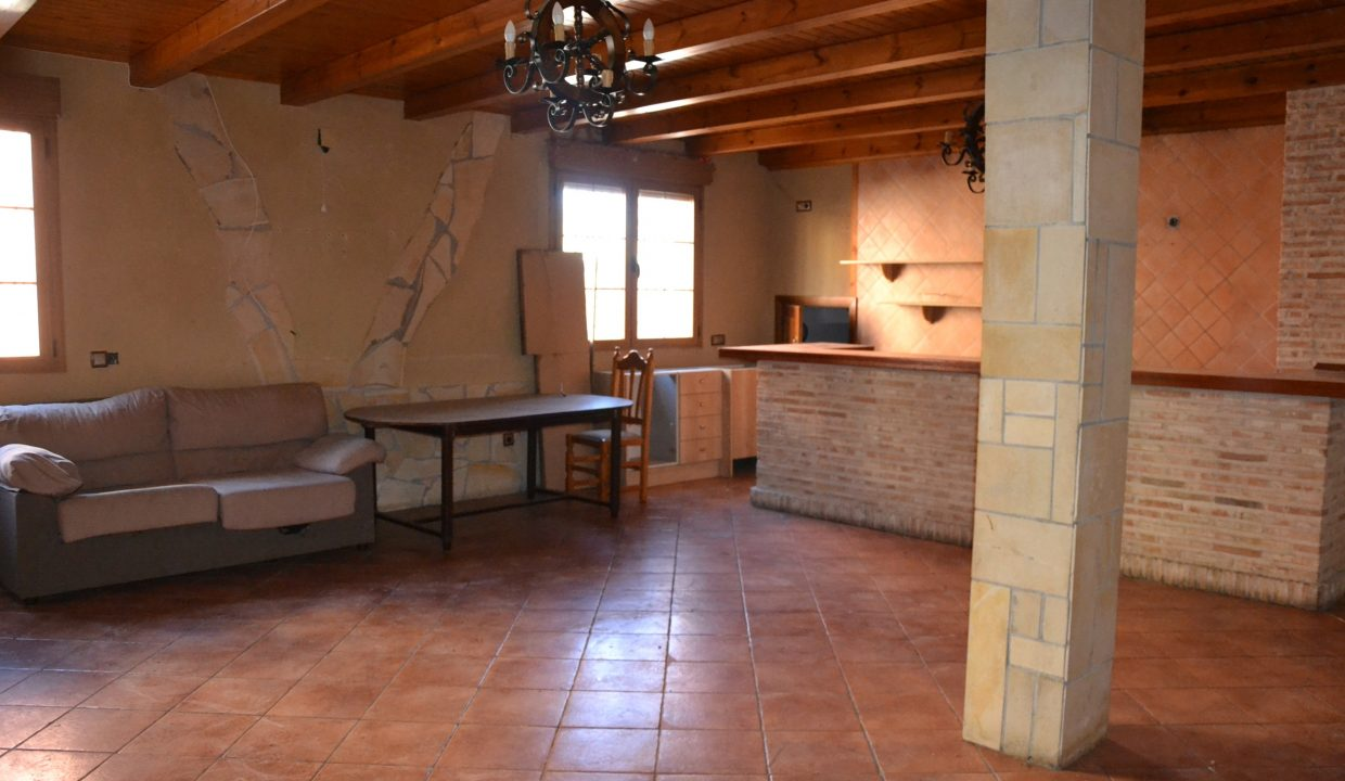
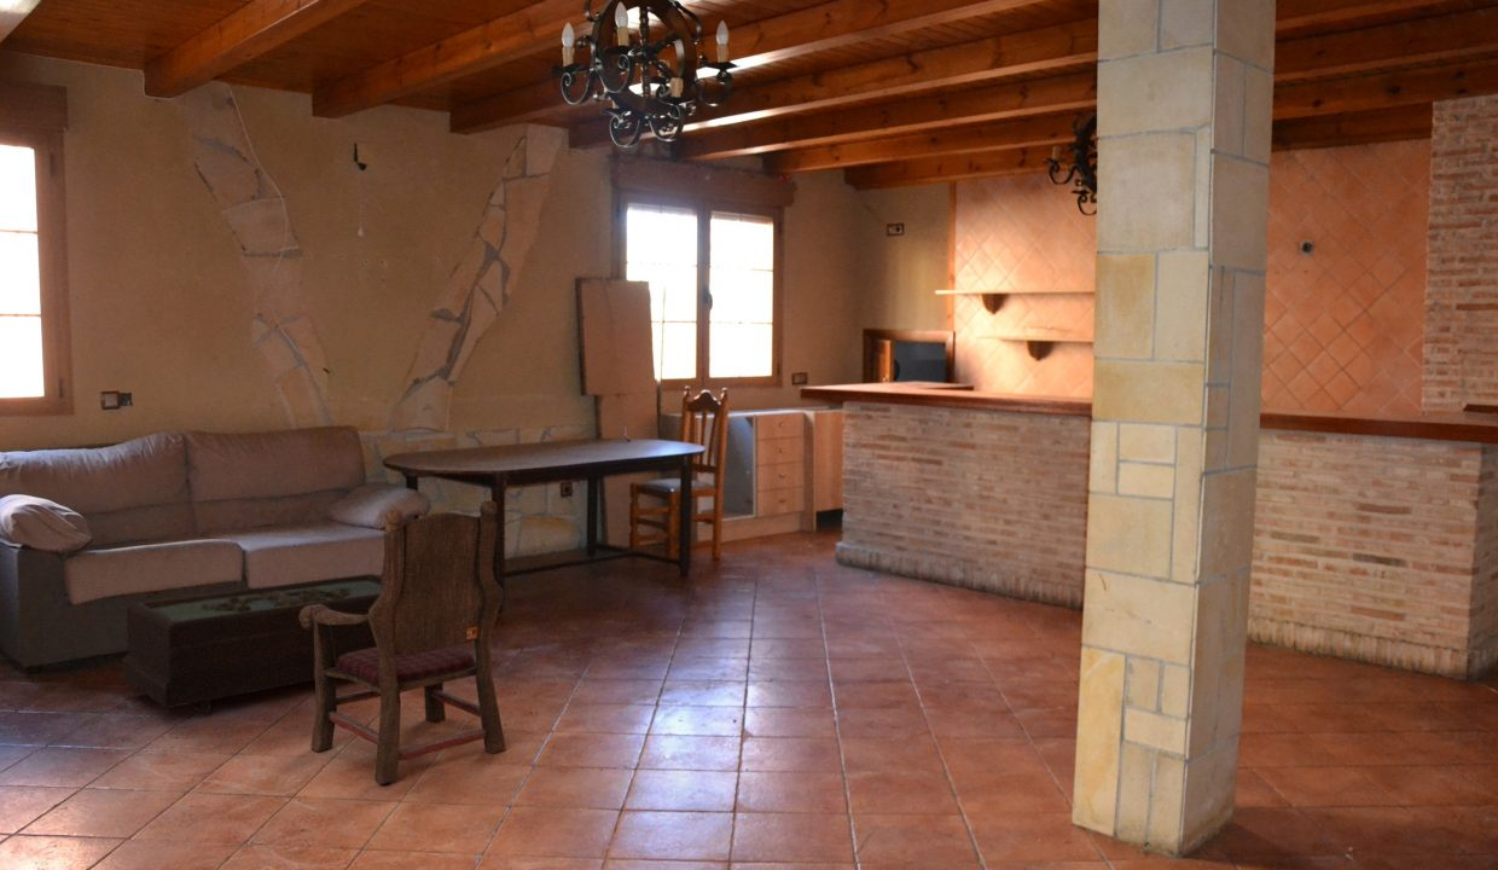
+ coffee table (283, 637)
+ armchair (410, 624)
